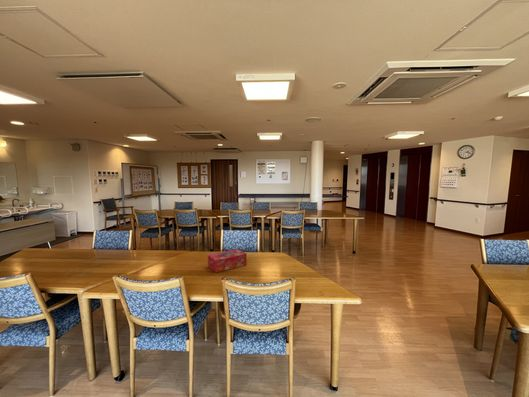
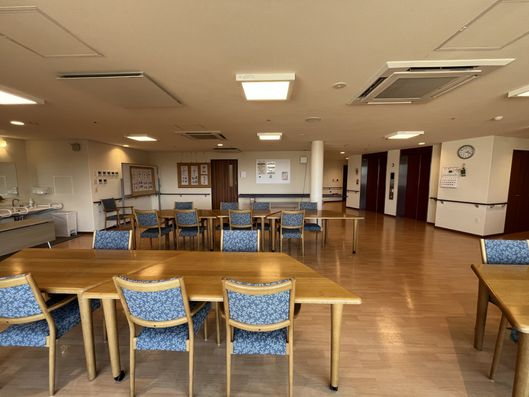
- tissue box (227, 259)
